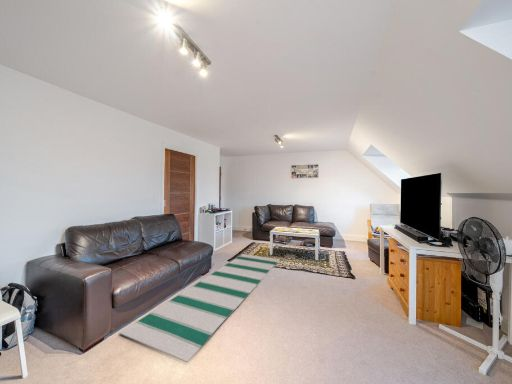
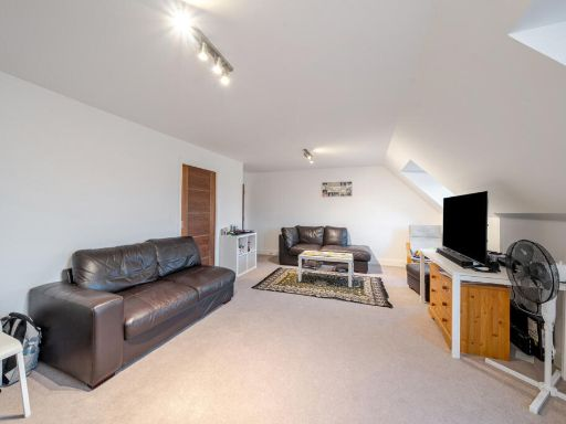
- rug (227, 283)
